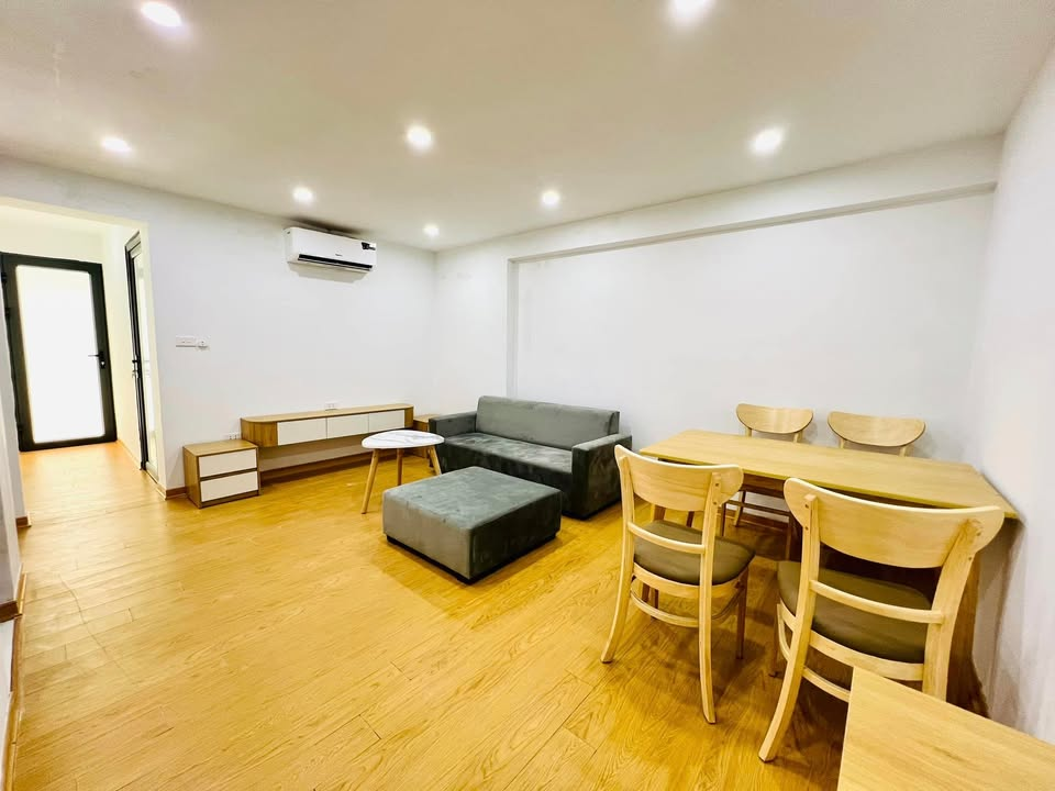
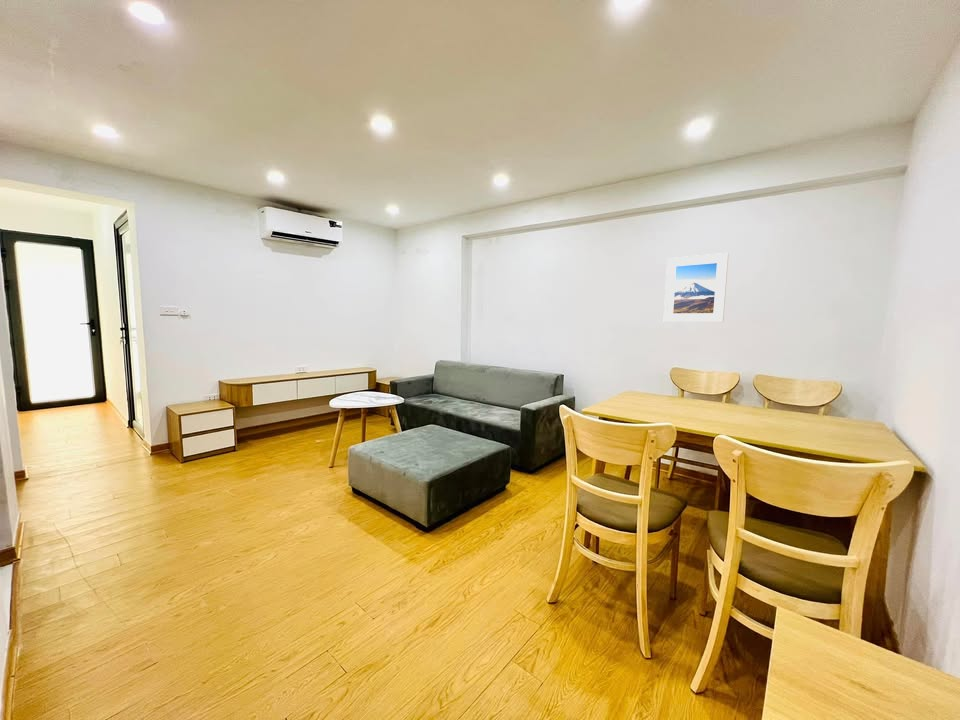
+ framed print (694, 289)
